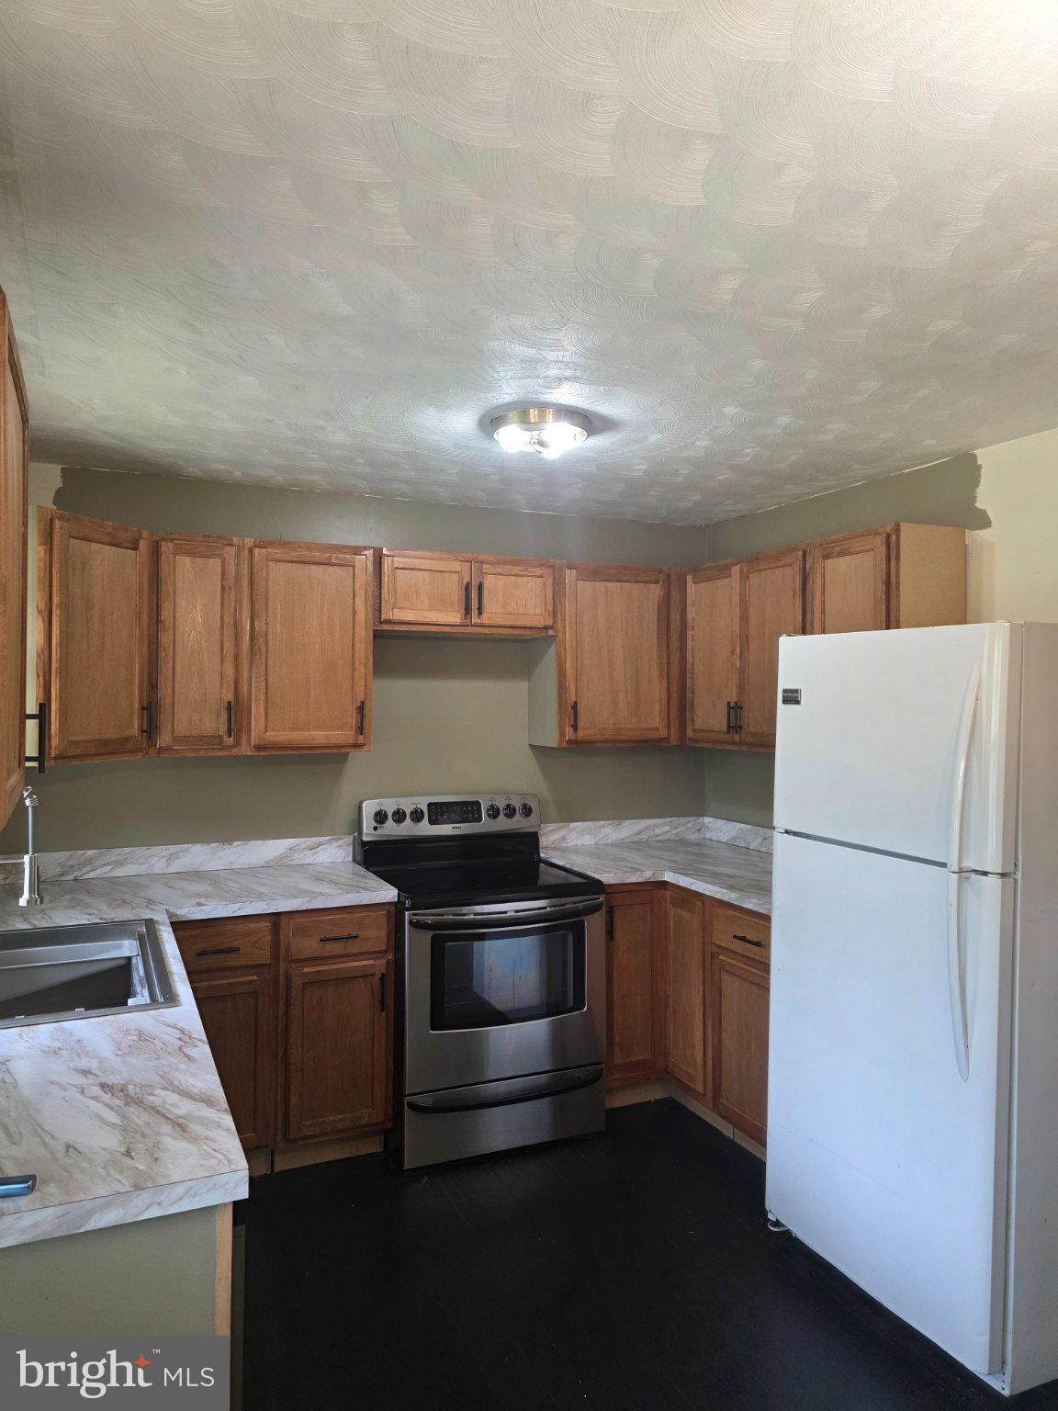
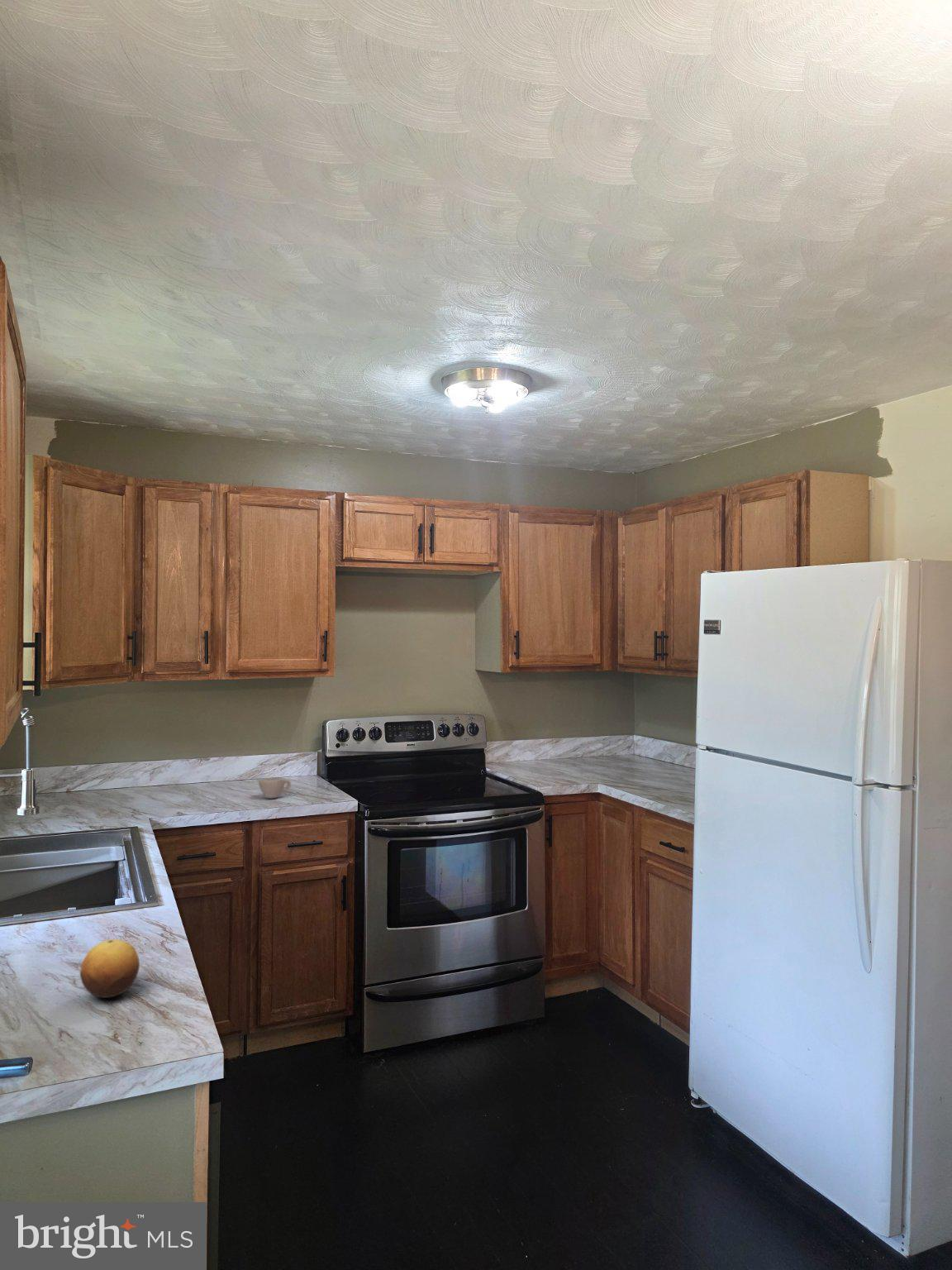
+ fruit (110, 967)
+ cup (274, 787)
